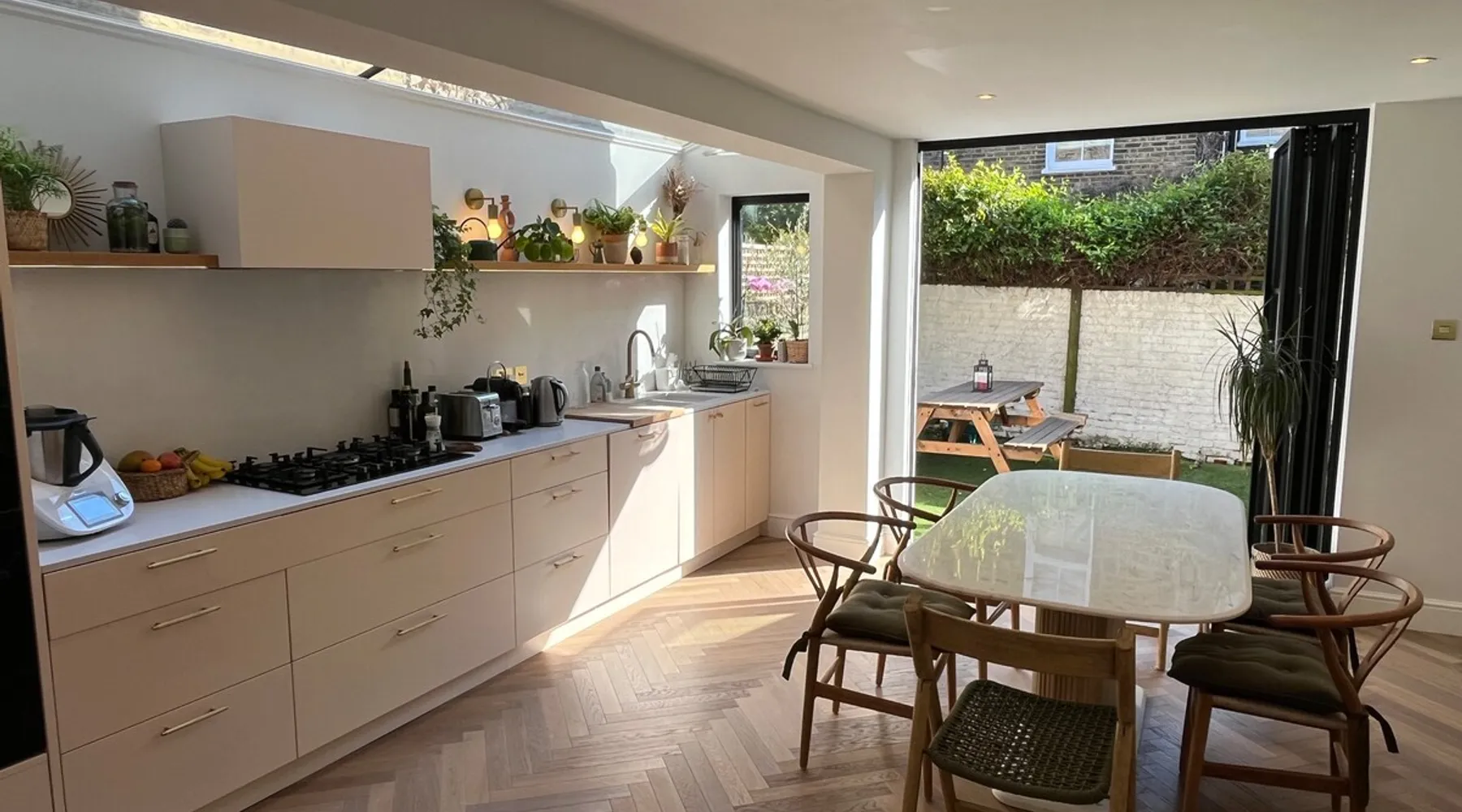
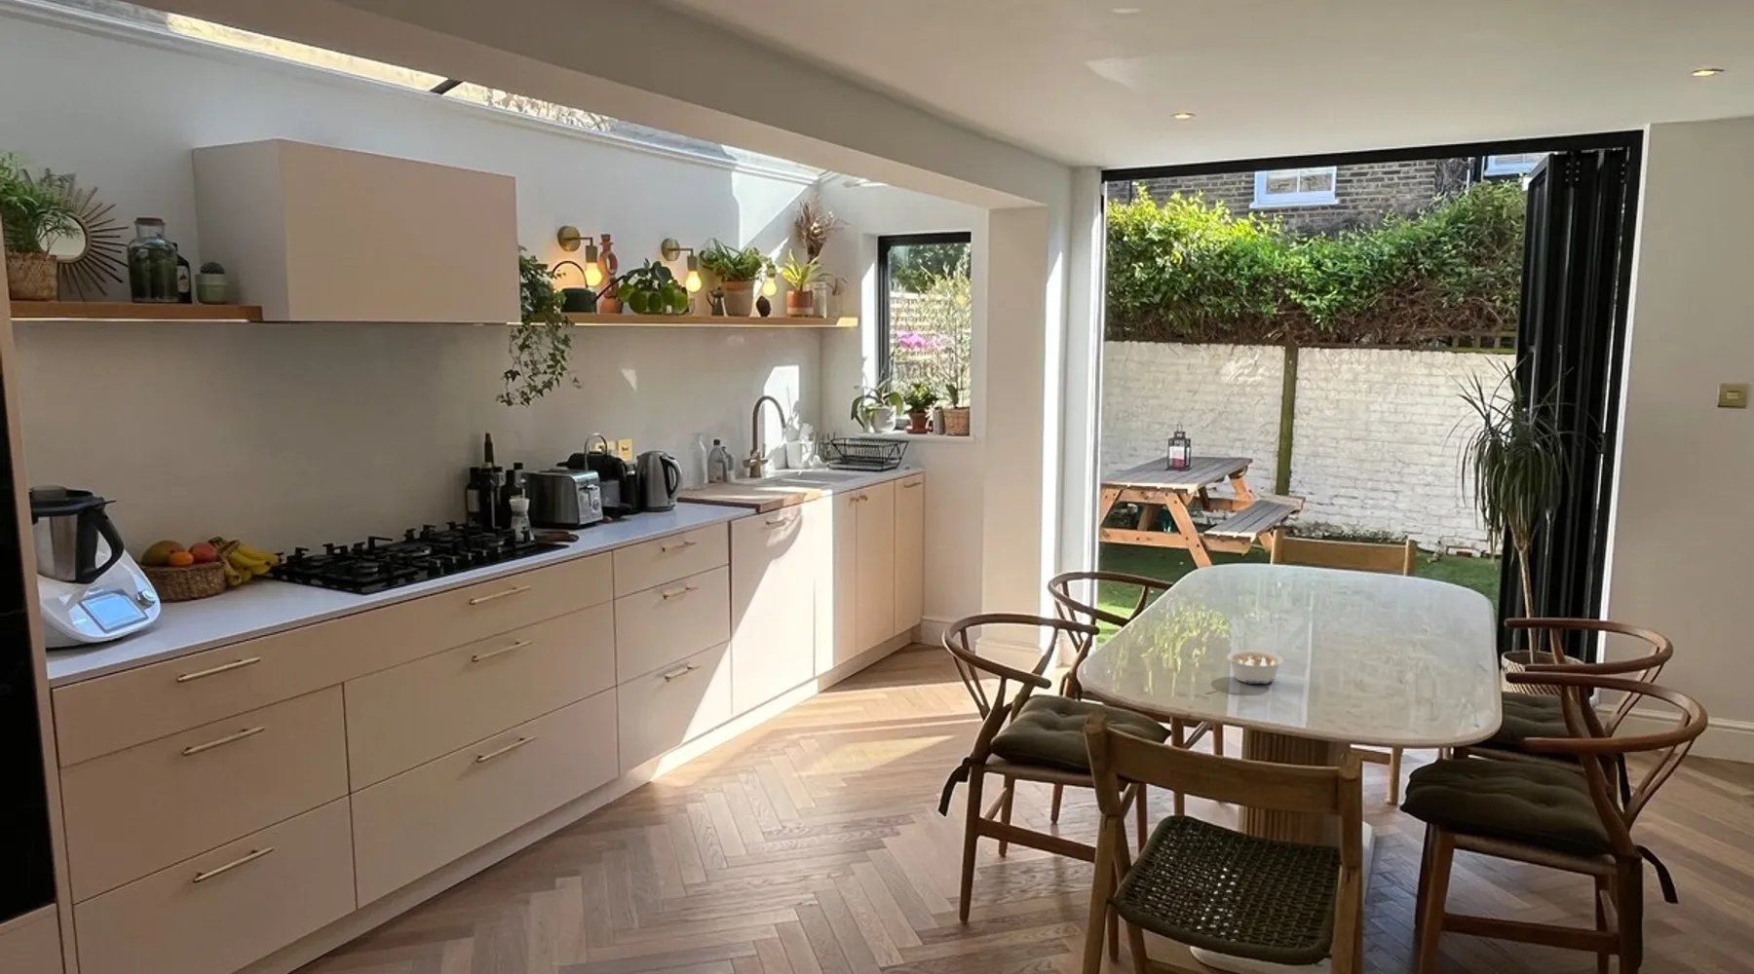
+ legume (1254, 666)
